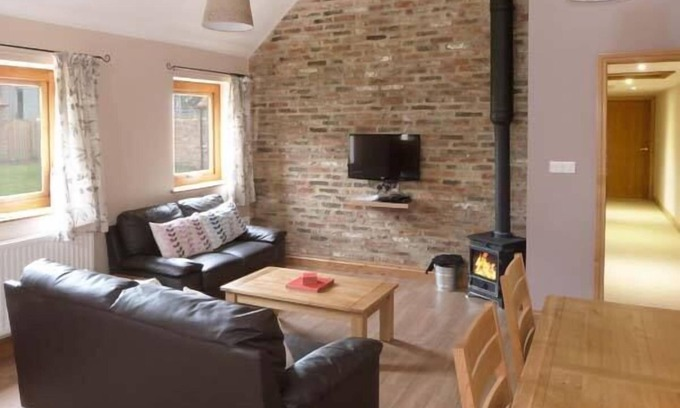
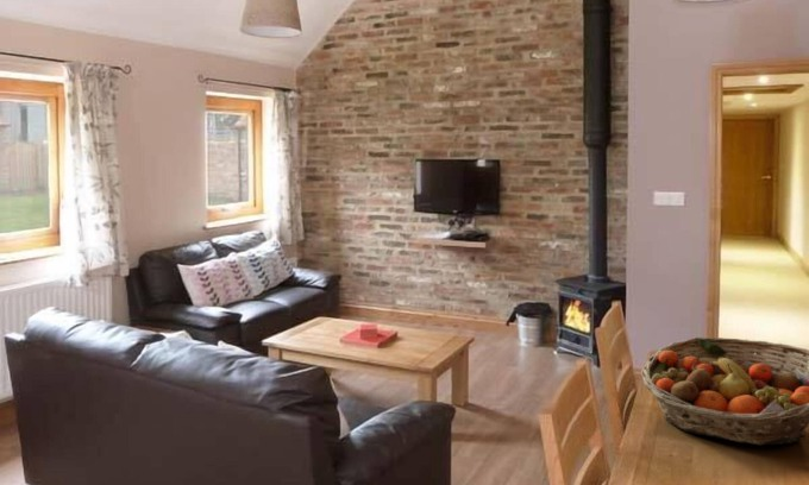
+ fruit basket (734, 386)
